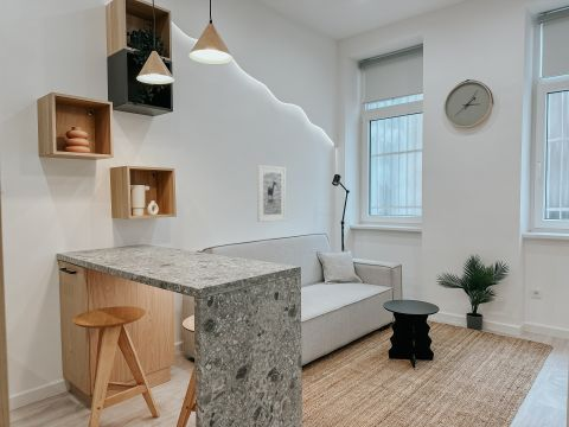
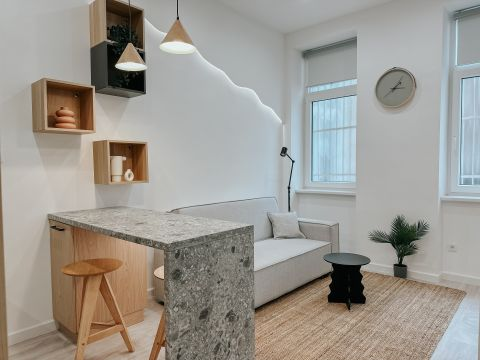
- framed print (271, 193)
